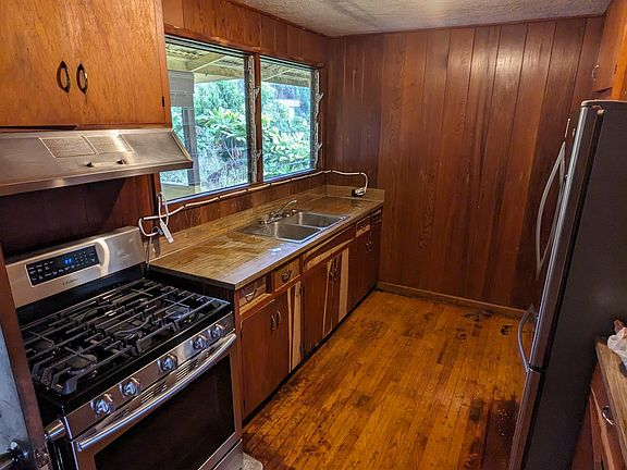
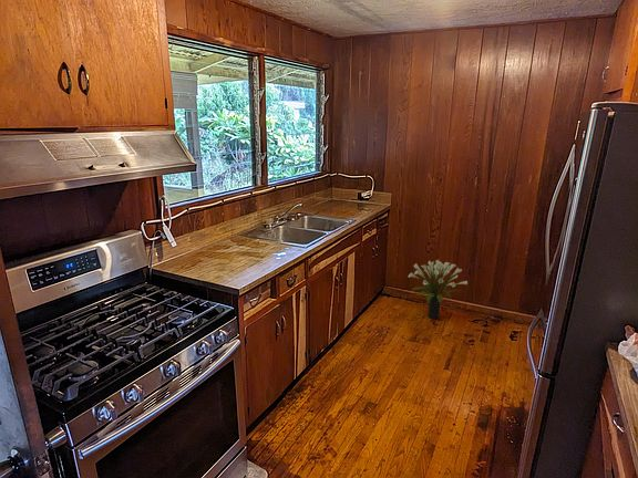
+ potted plant (438, 289)
